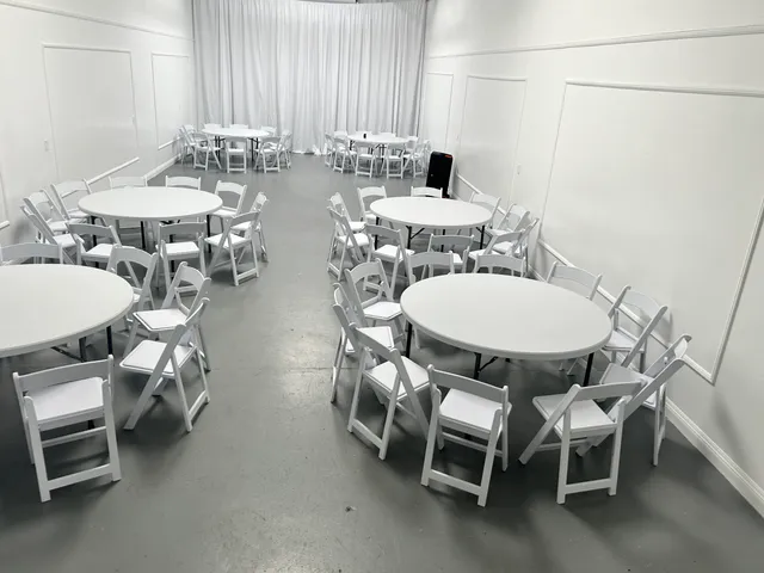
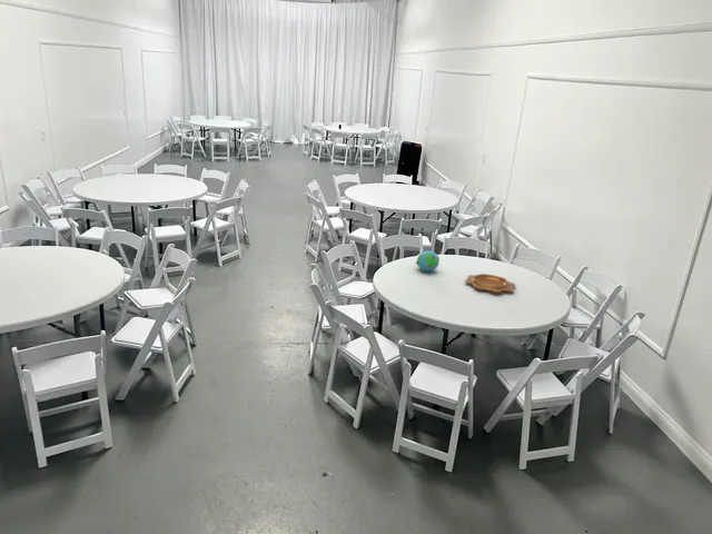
+ decorative ball (427, 260)
+ decorative bowl (490, 281)
